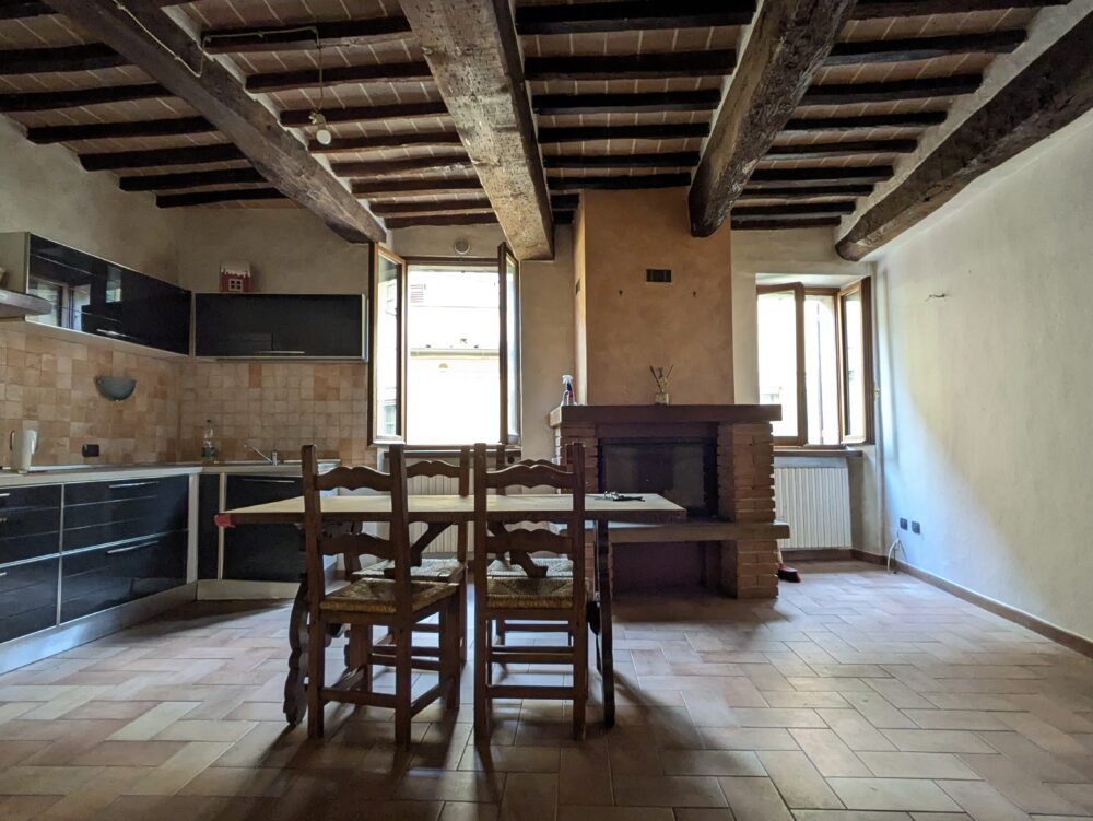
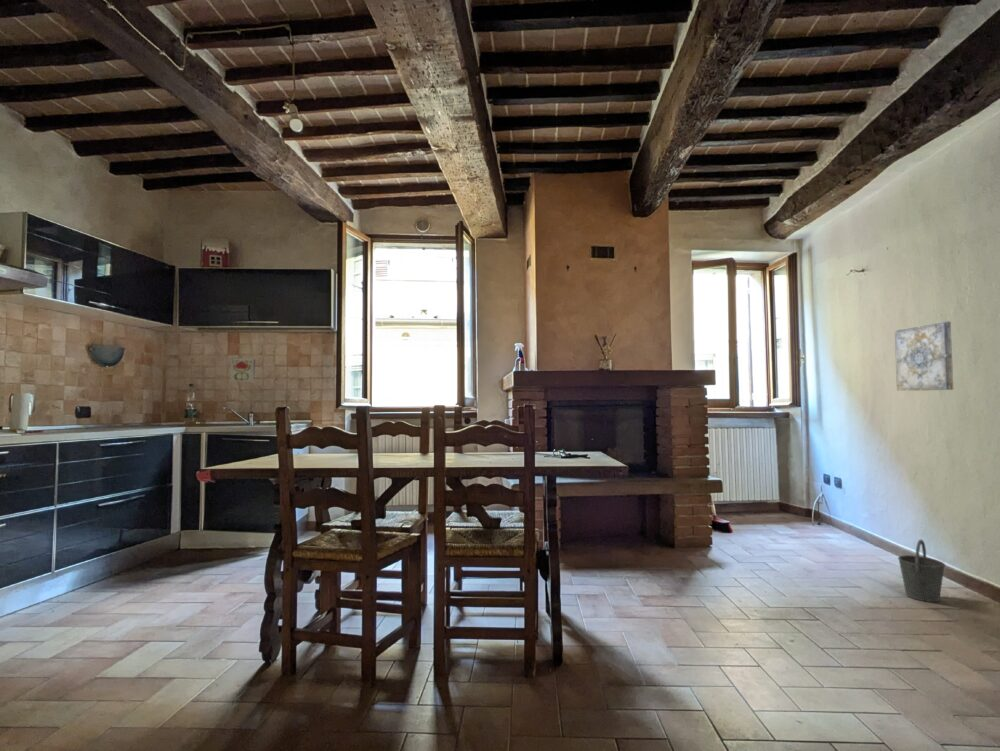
+ decorative tile (242, 370)
+ bucket (921, 568)
+ wall art (922, 358)
